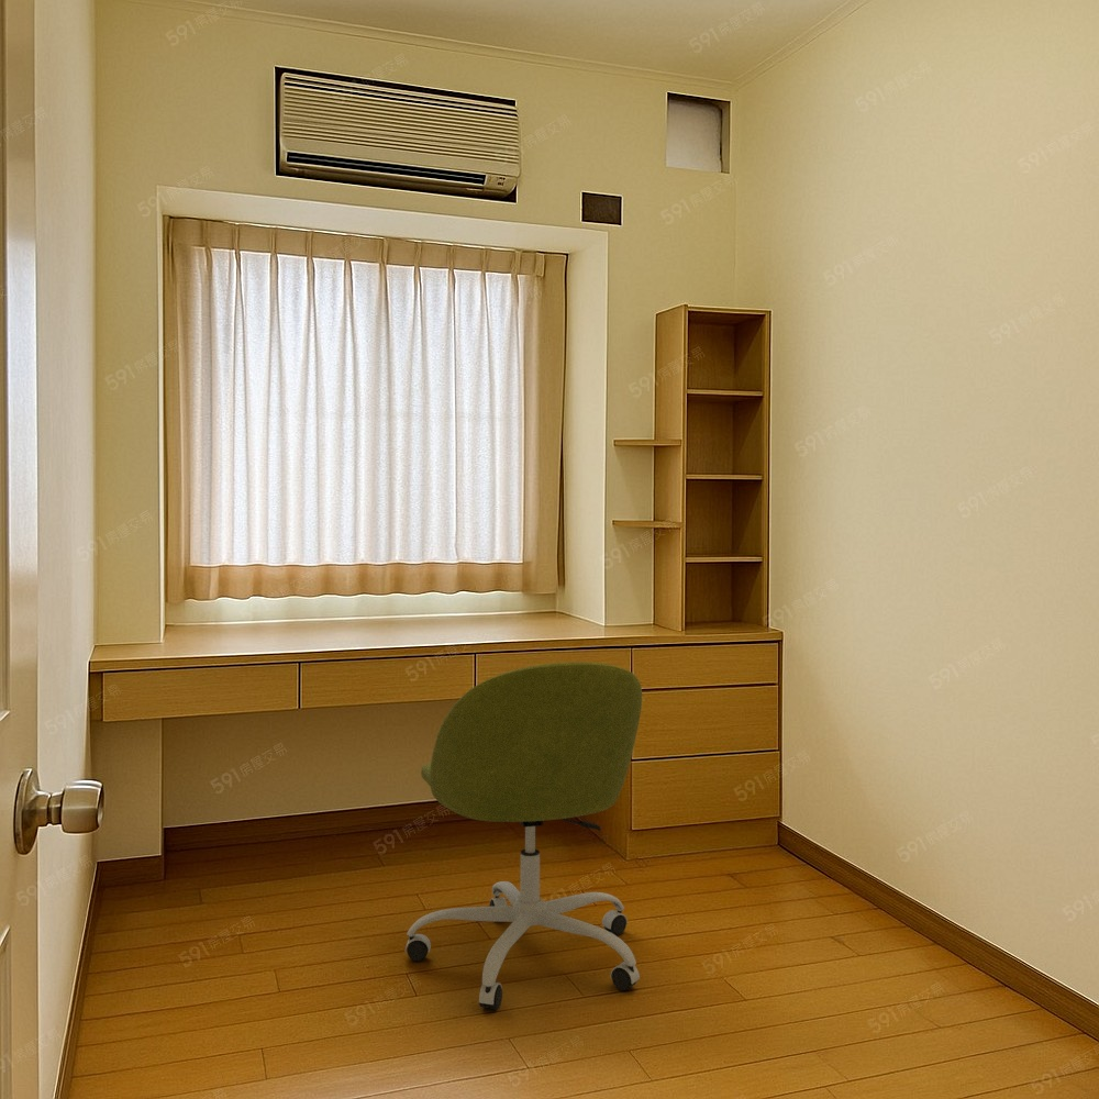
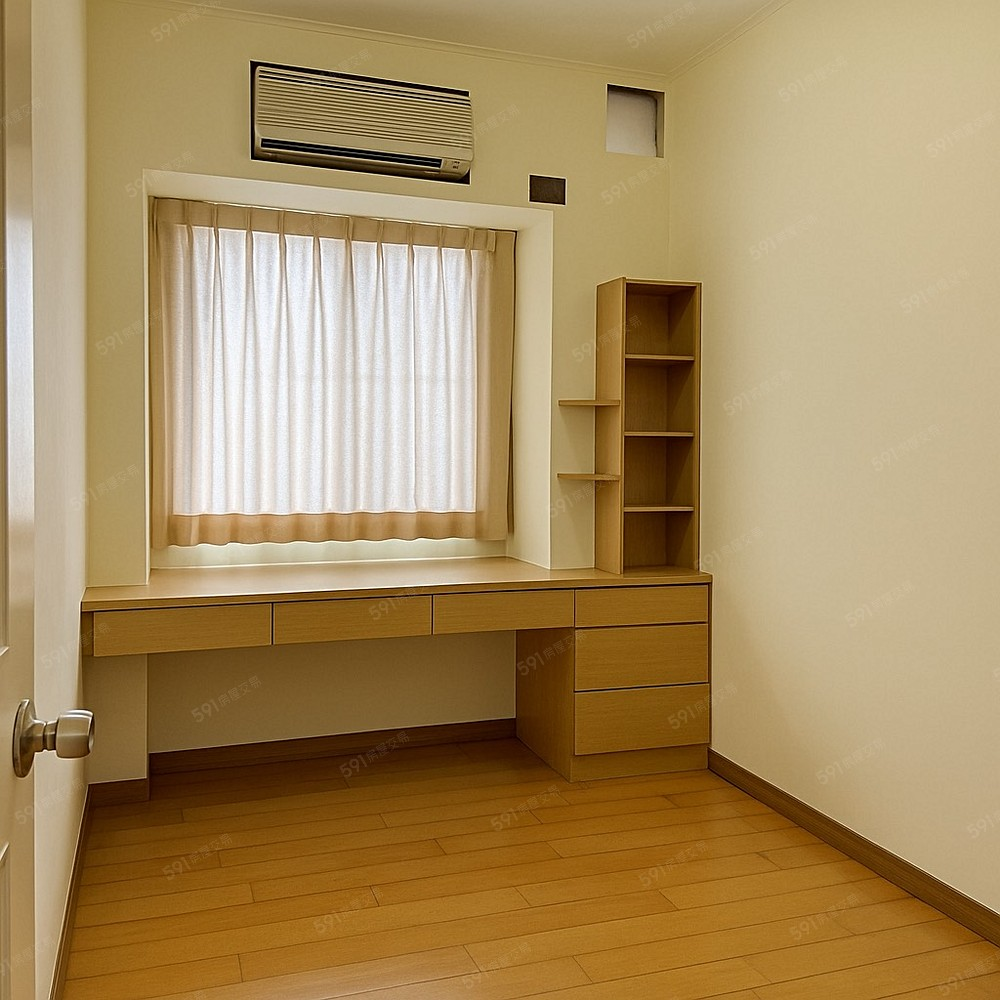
- office chair (529, 802)
